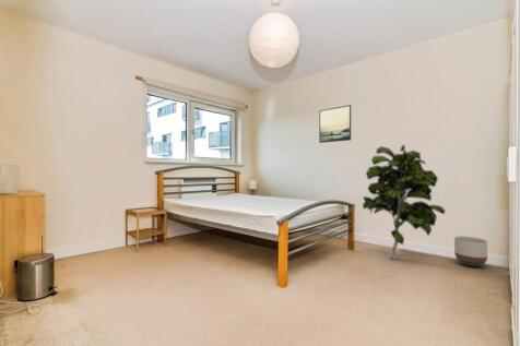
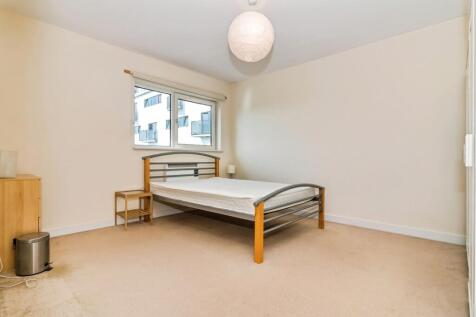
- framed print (334, 124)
- indoor plant (400, 202)
- planter (470, 252)
